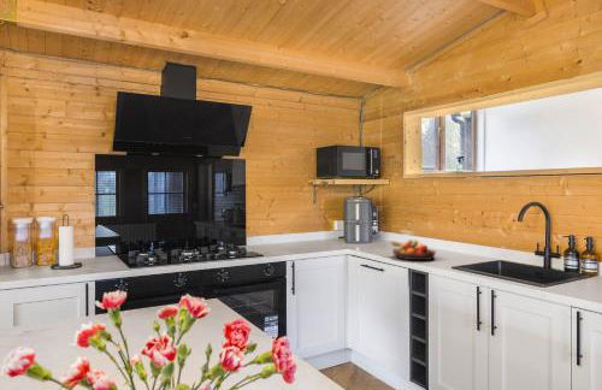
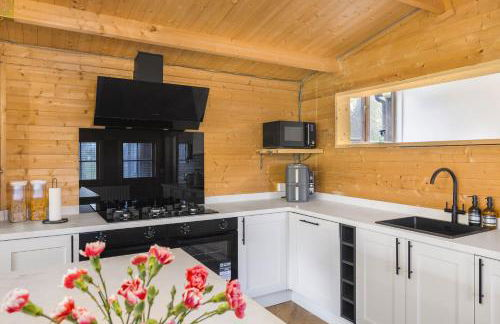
- fruit bowl (413, 248)
